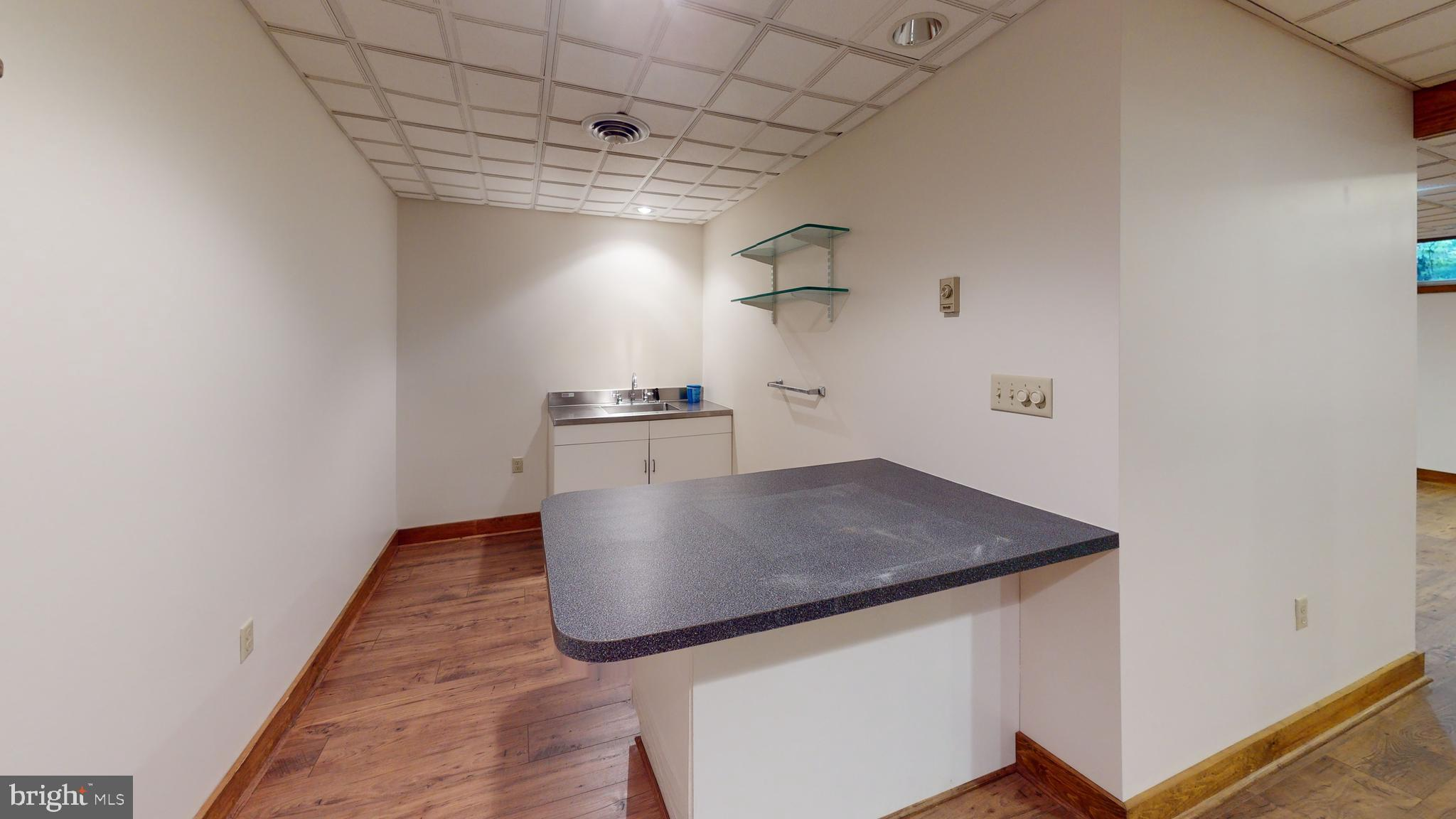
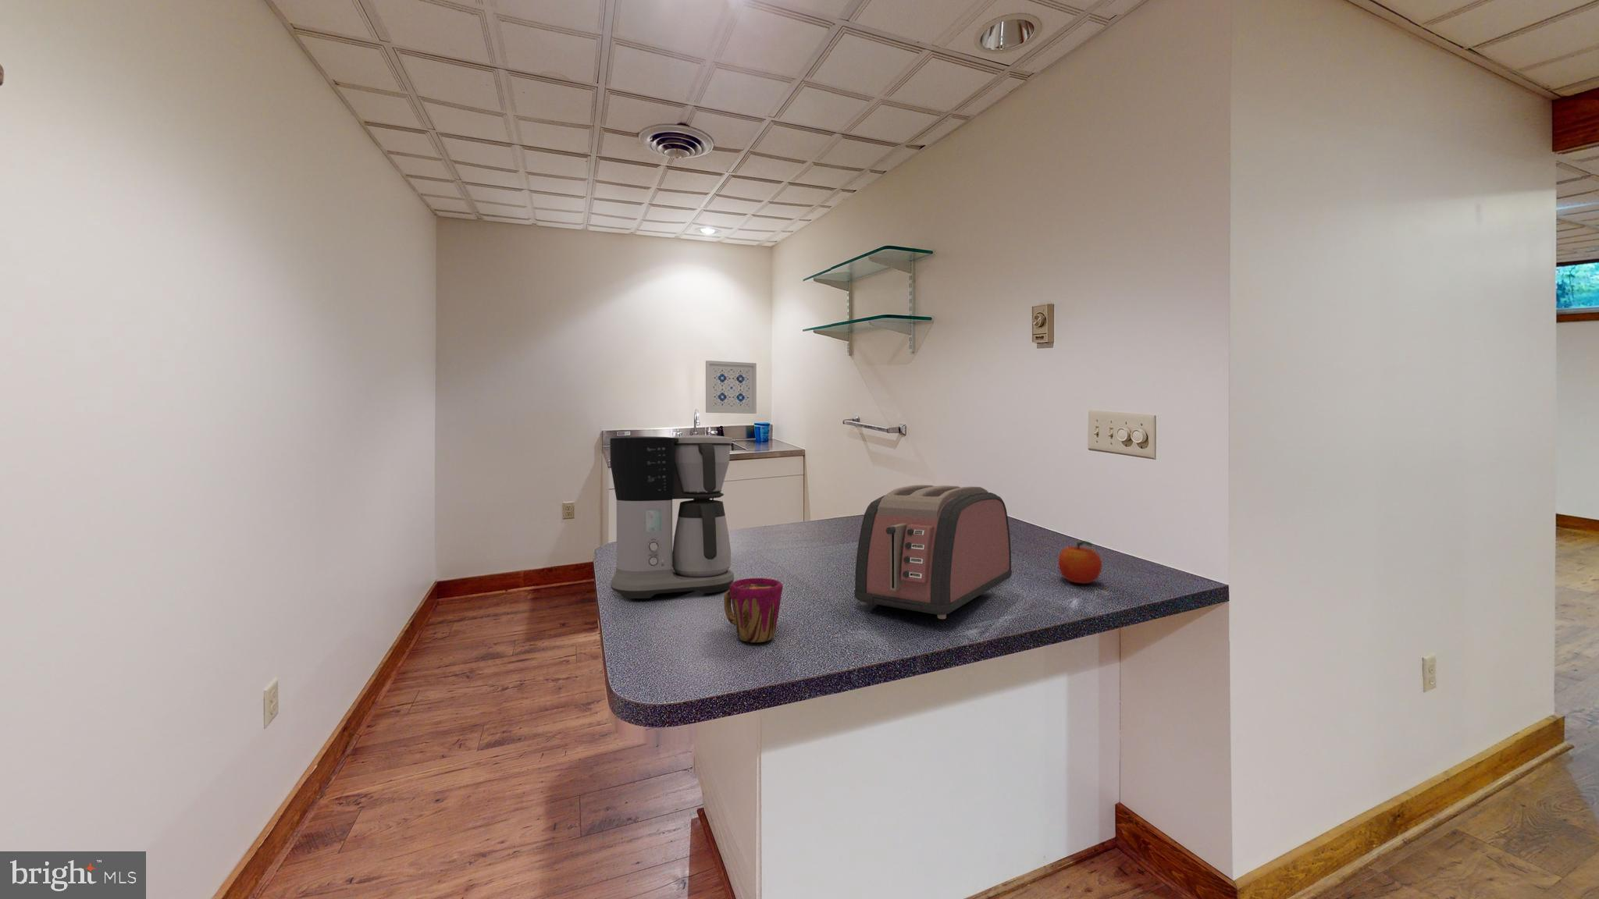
+ toaster (936, 540)
+ wall art (730, 387)
+ cup (750, 609)
+ coffee maker (671, 512)
+ fruit (1080, 560)
